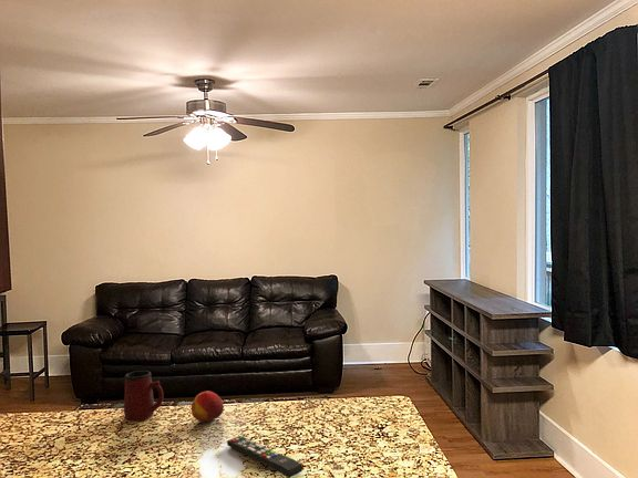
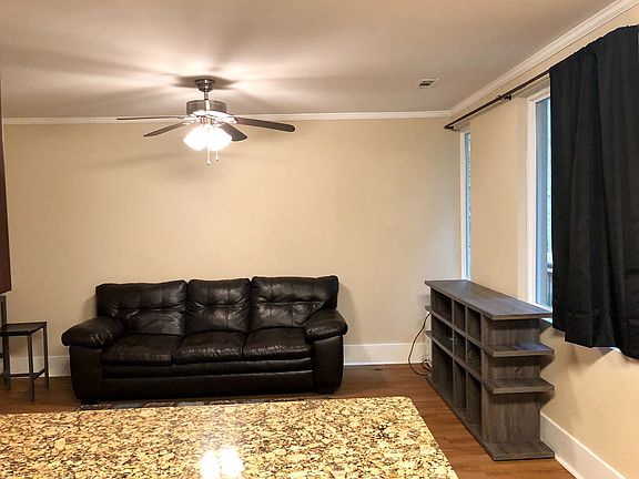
- mug (143, 394)
- remote control (263, 454)
- fruit (207, 406)
